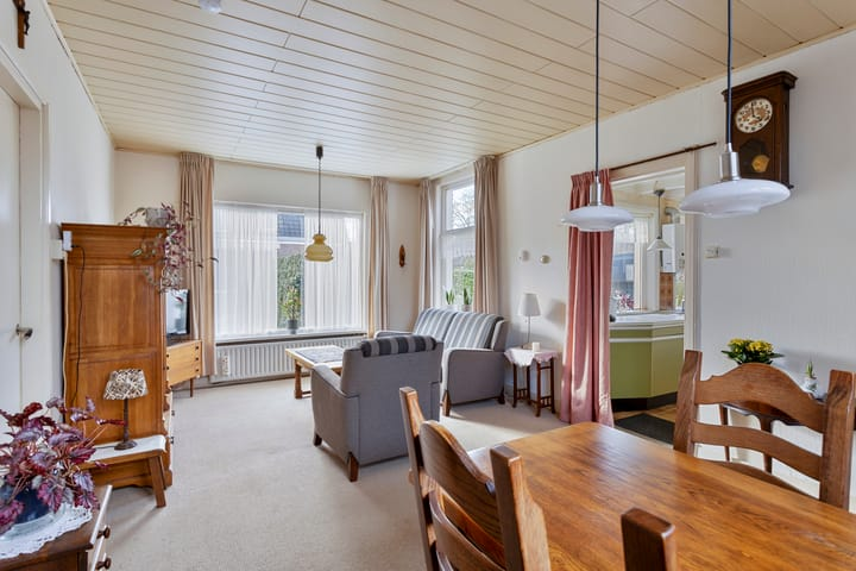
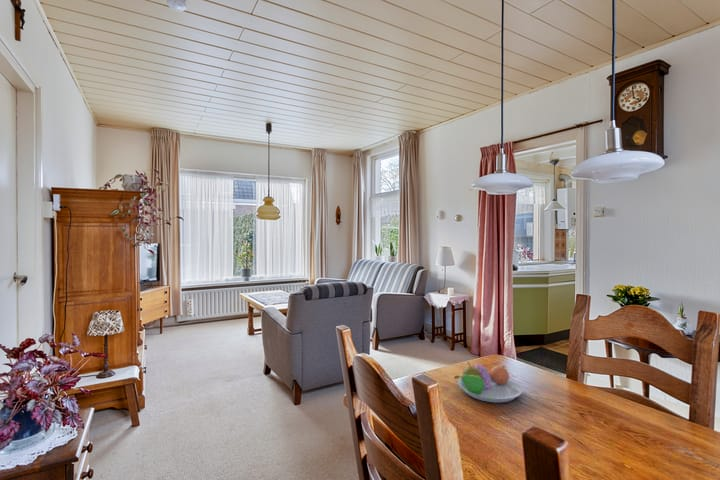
+ fruit bowl (486, 379)
